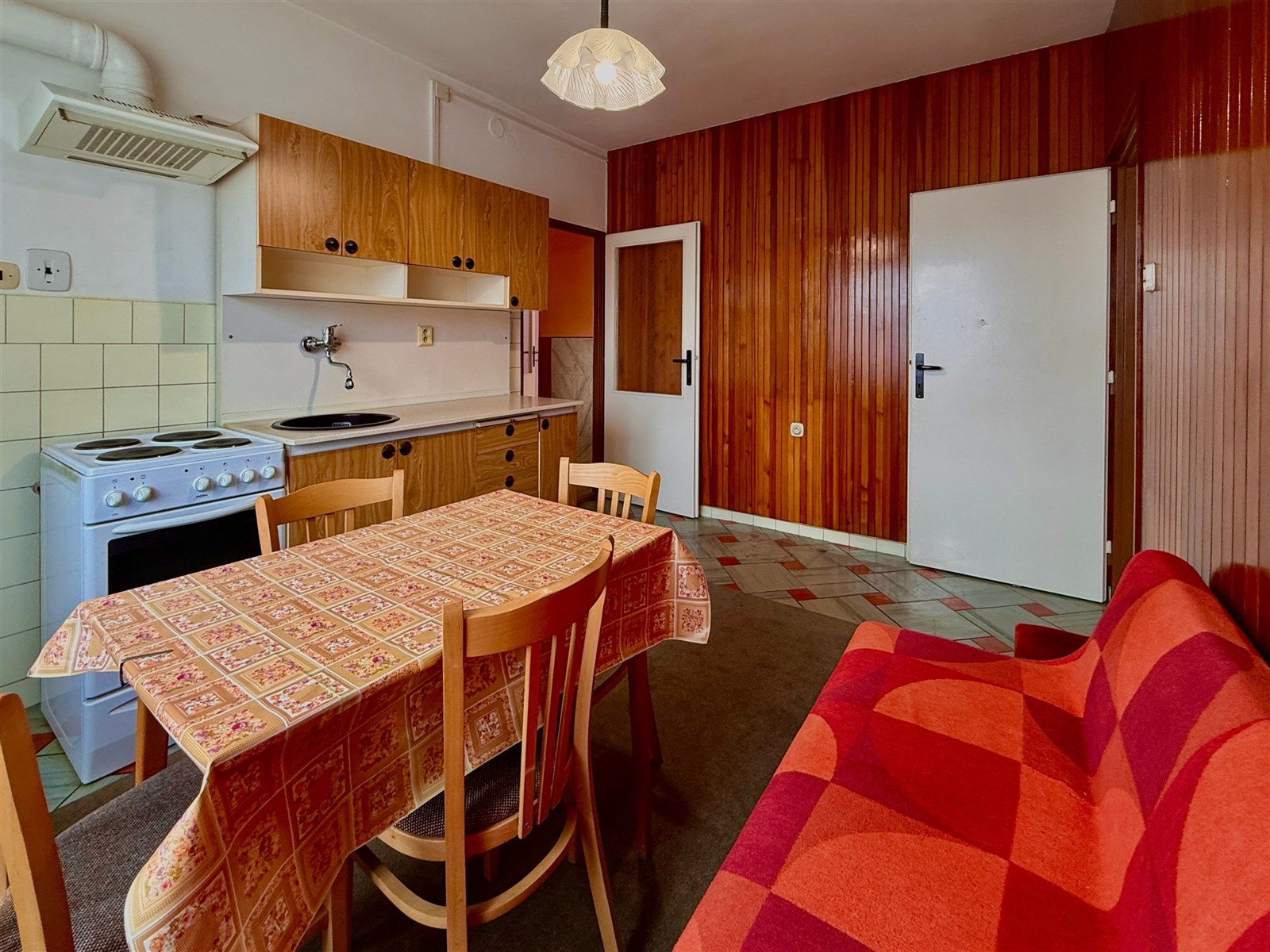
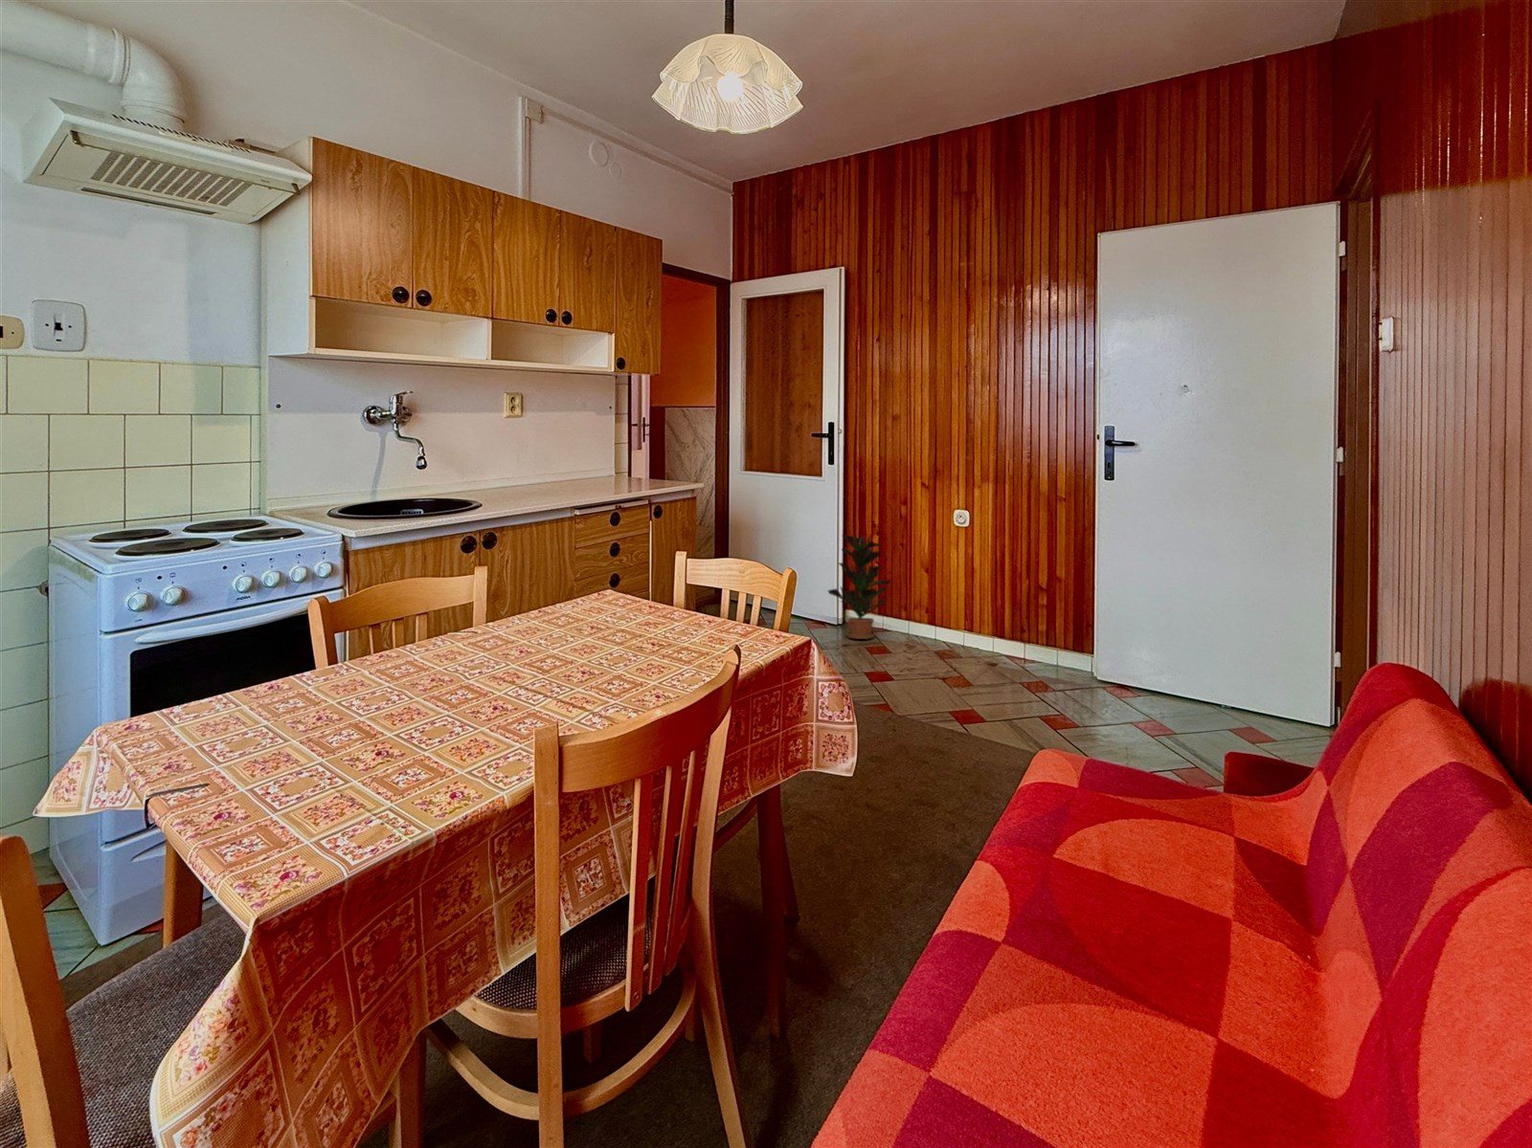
+ potted plant (863, 586)
